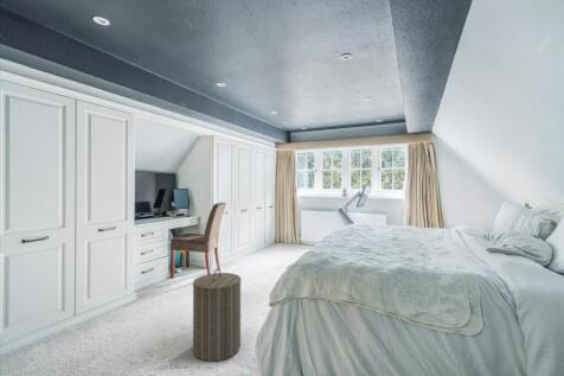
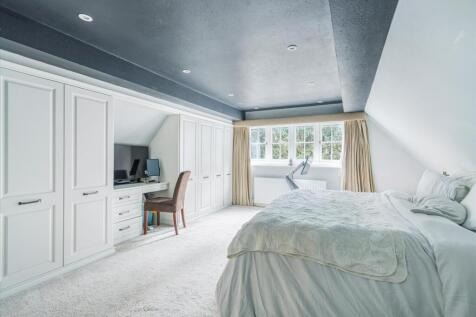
- laundry hamper (217, 307)
